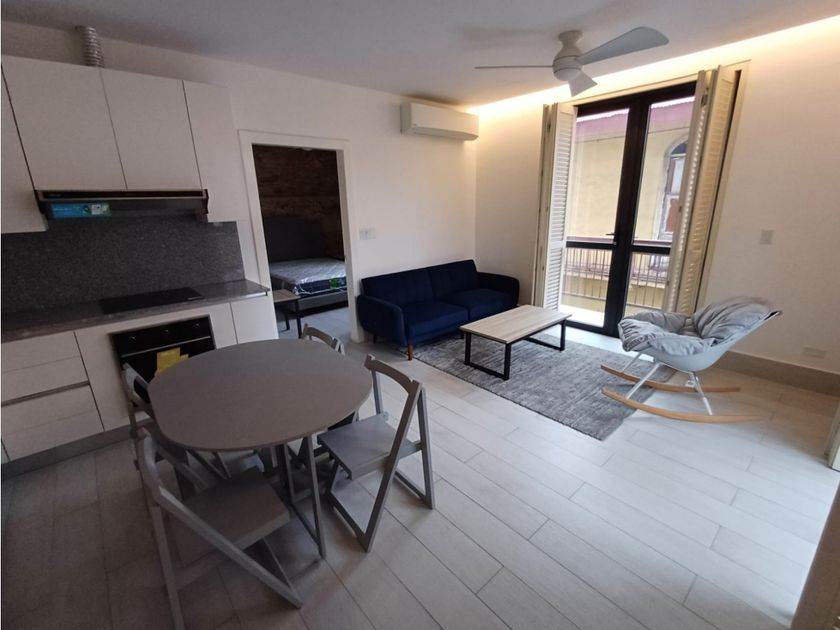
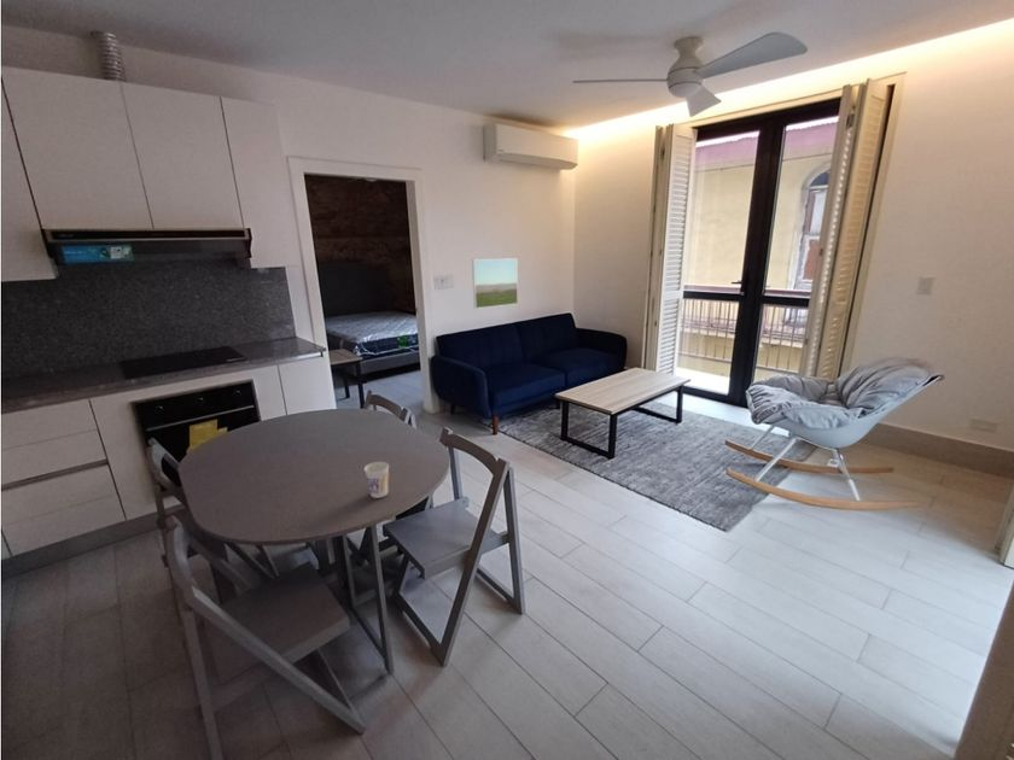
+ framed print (495, 282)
+ cup (378, 480)
